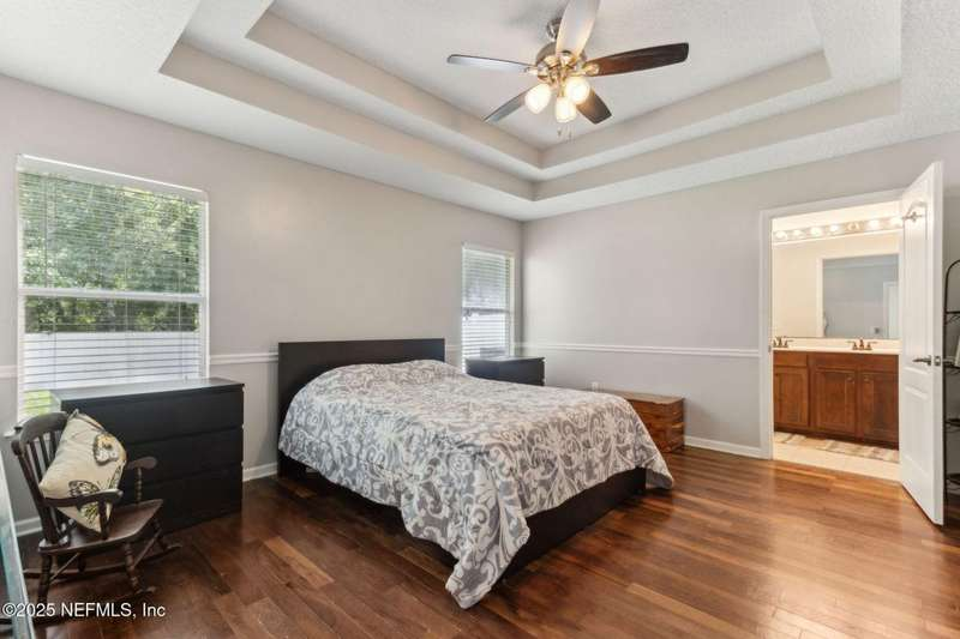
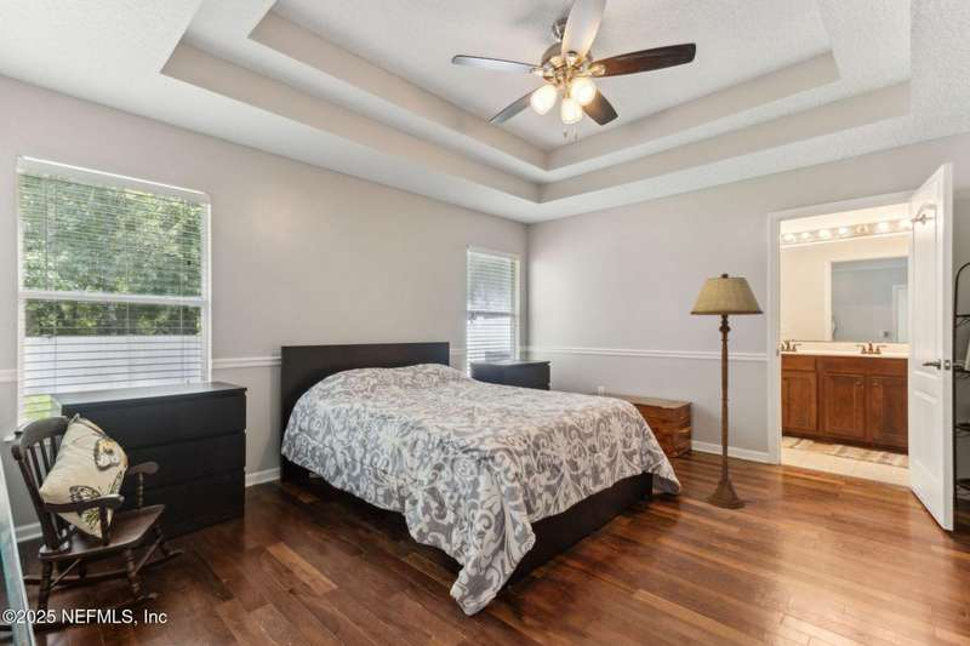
+ floor lamp (725, 387)
